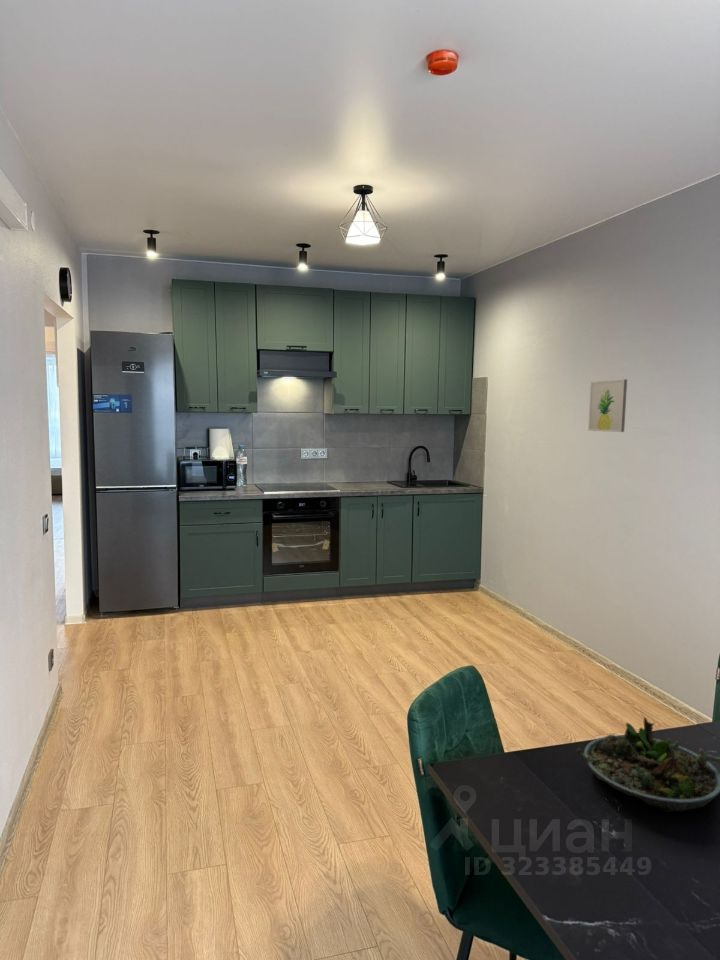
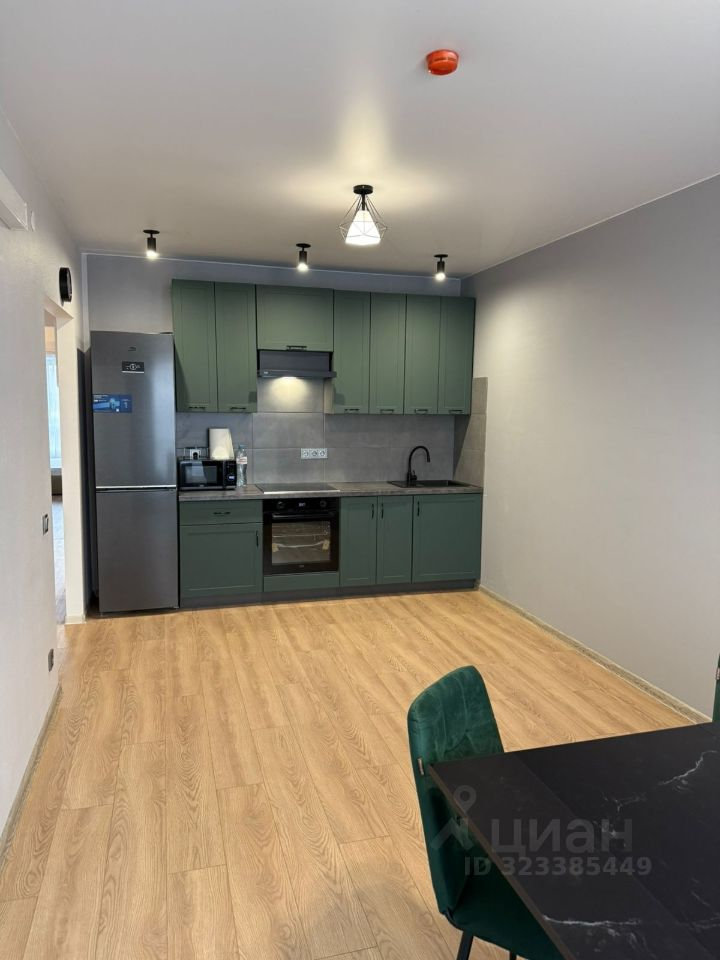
- wall art (606, 406)
- succulent planter (651, 755)
